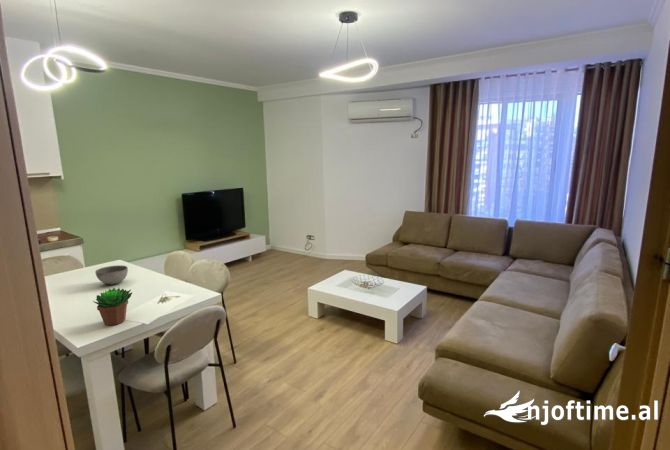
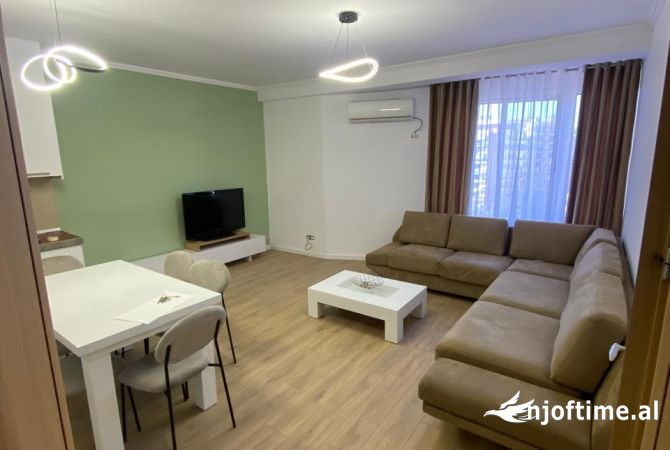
- succulent plant (114, 305)
- bowl (112, 276)
